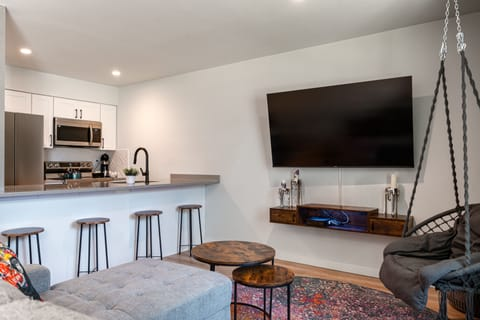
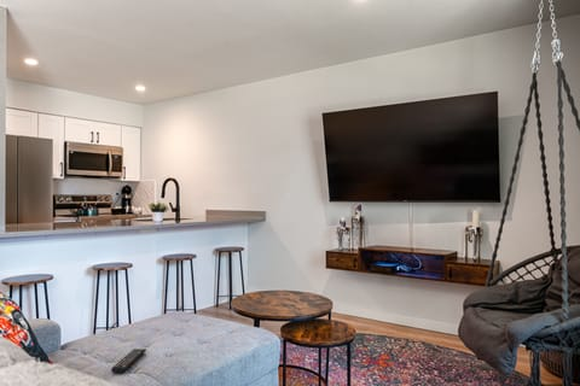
+ remote control (129, 359)
